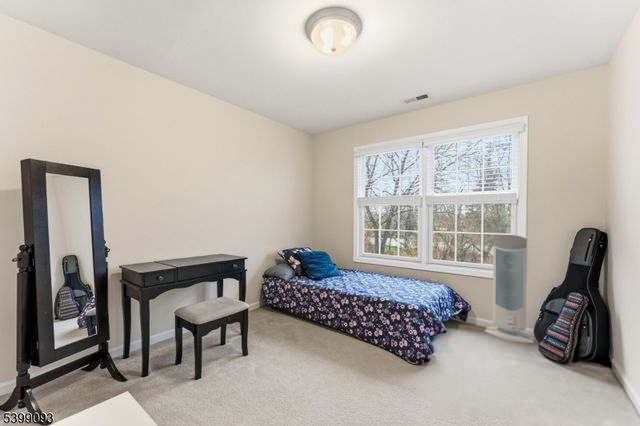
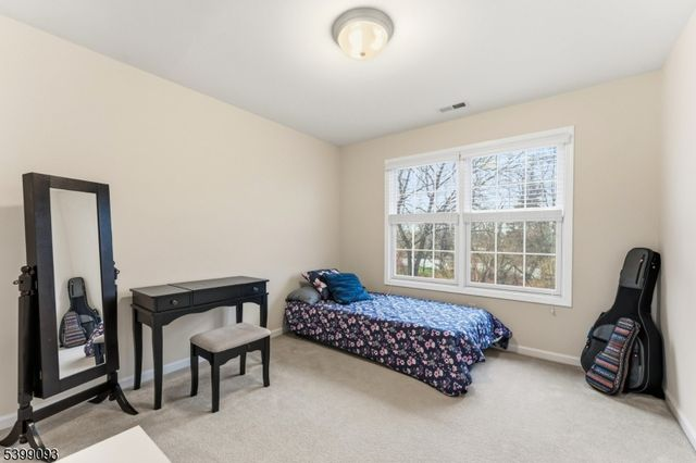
- air purifier (509, 285)
